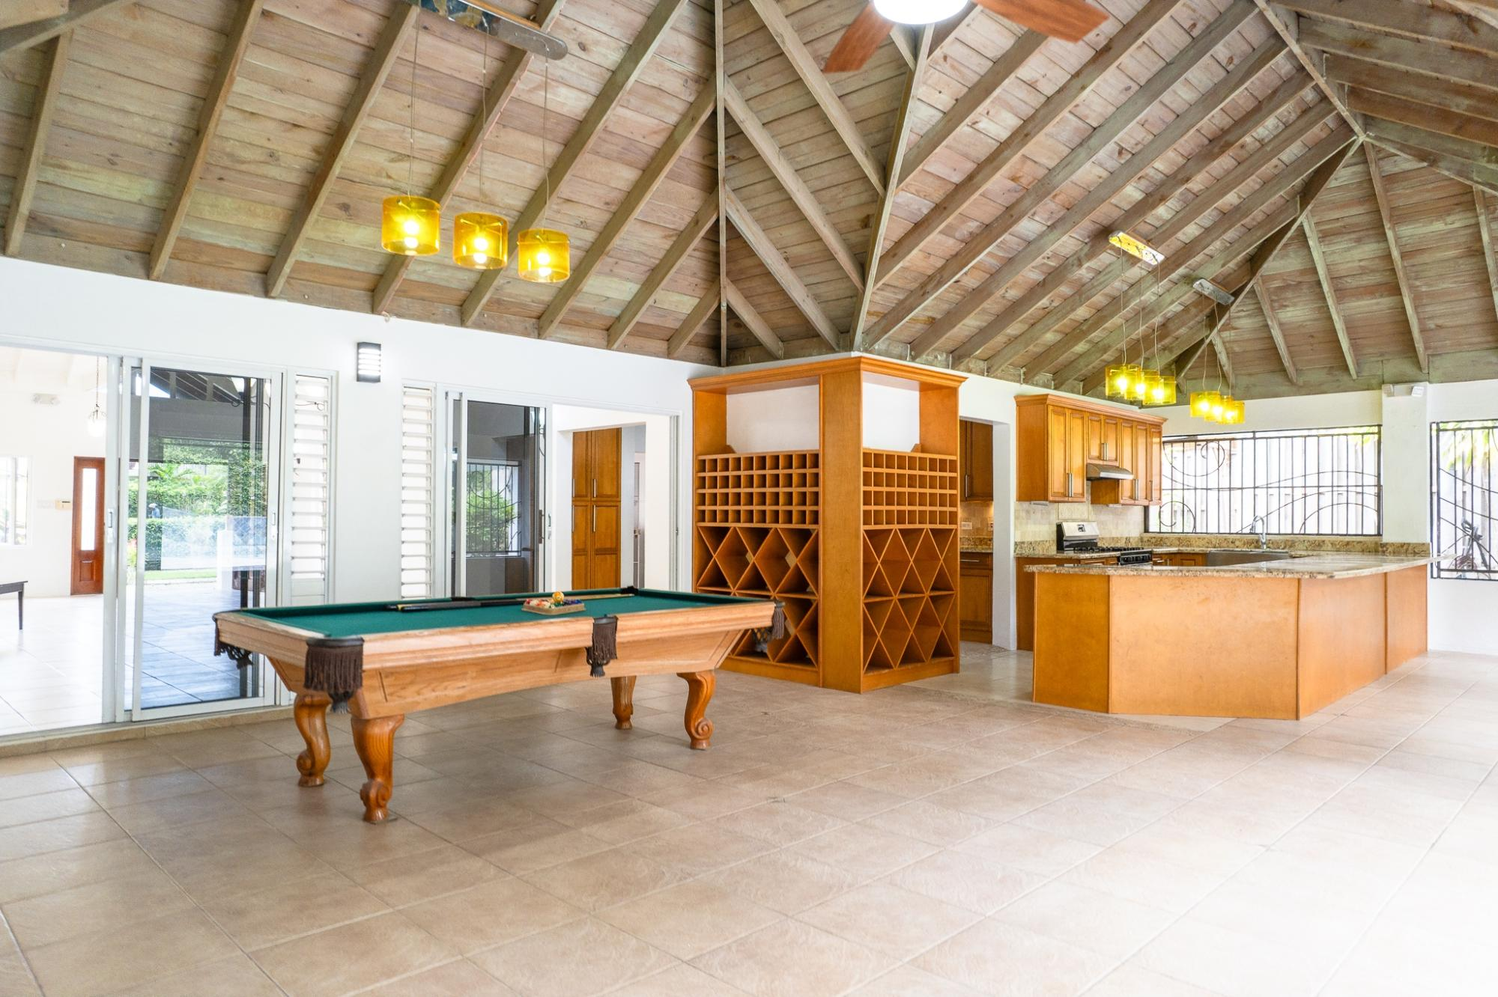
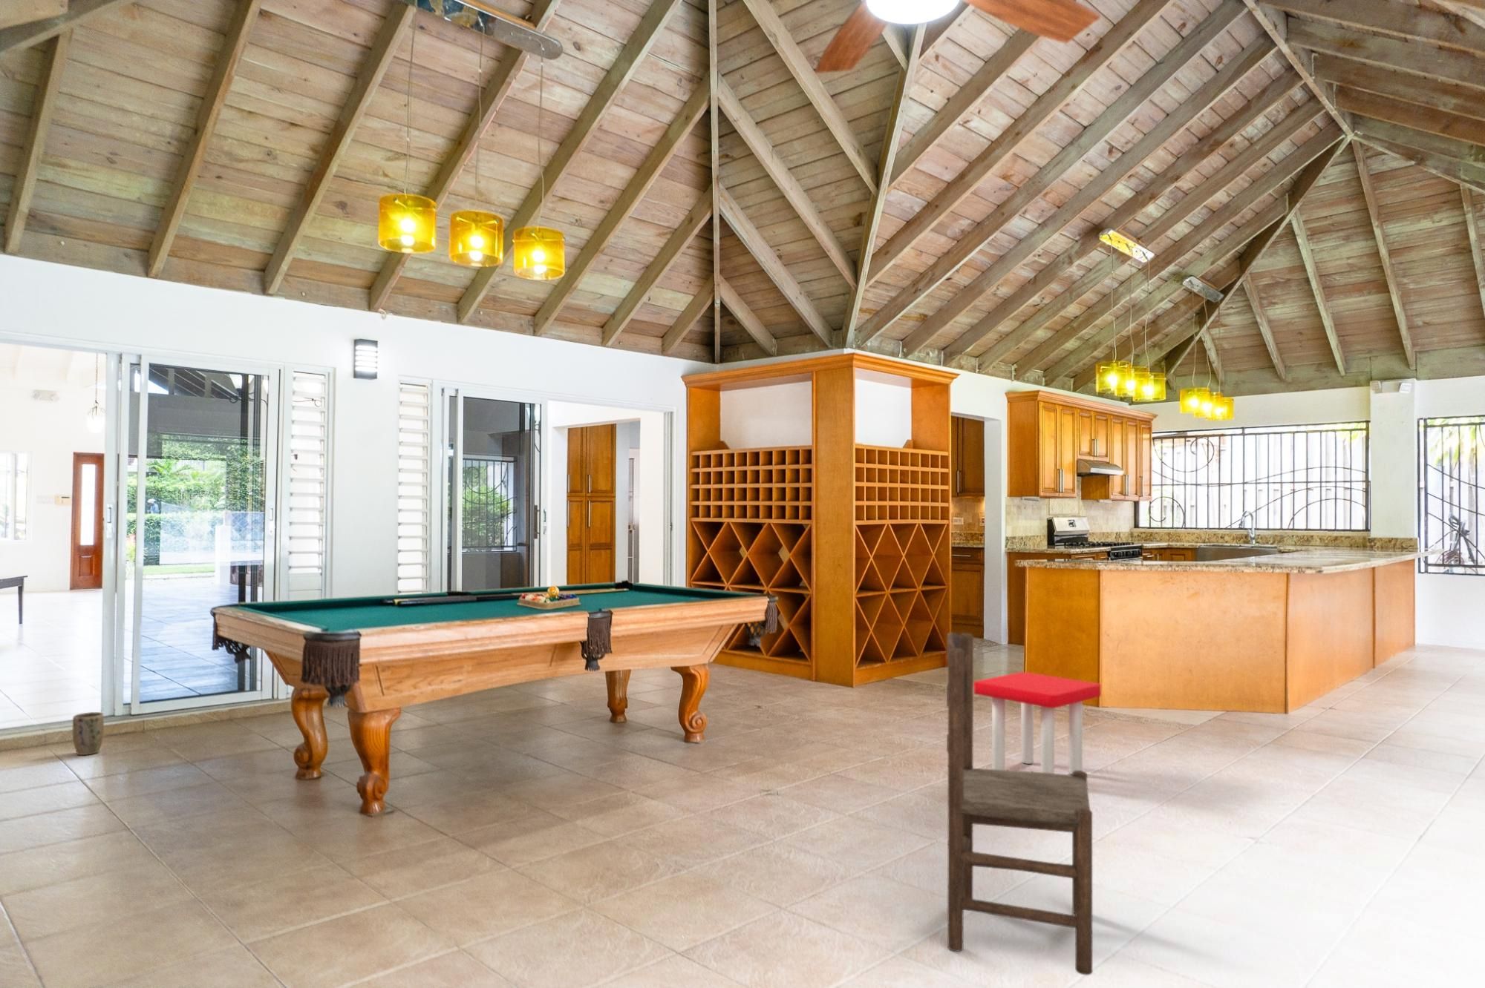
+ dining chair (1016, 783)
+ plant pot (87, 733)
+ stool (1040, 727)
